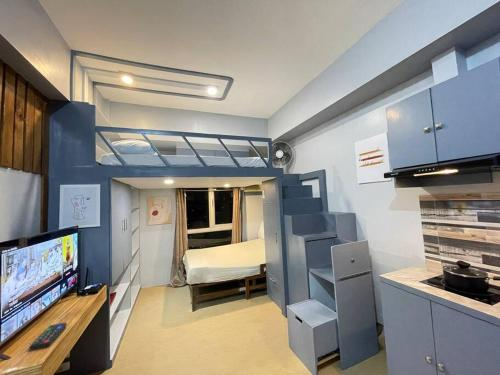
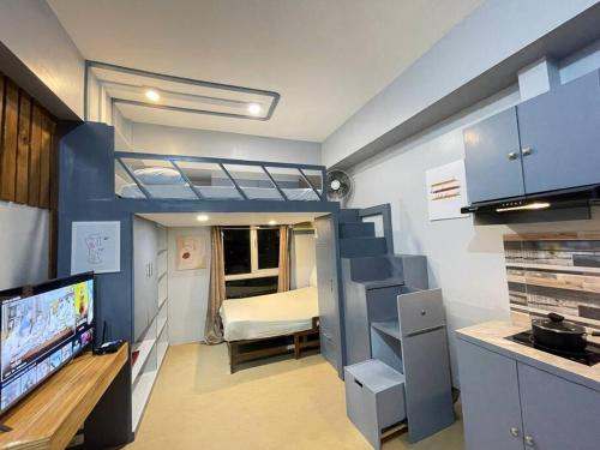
- remote control (49, 334)
